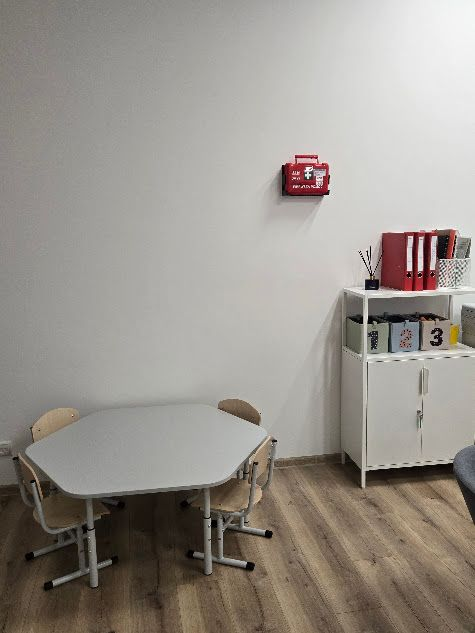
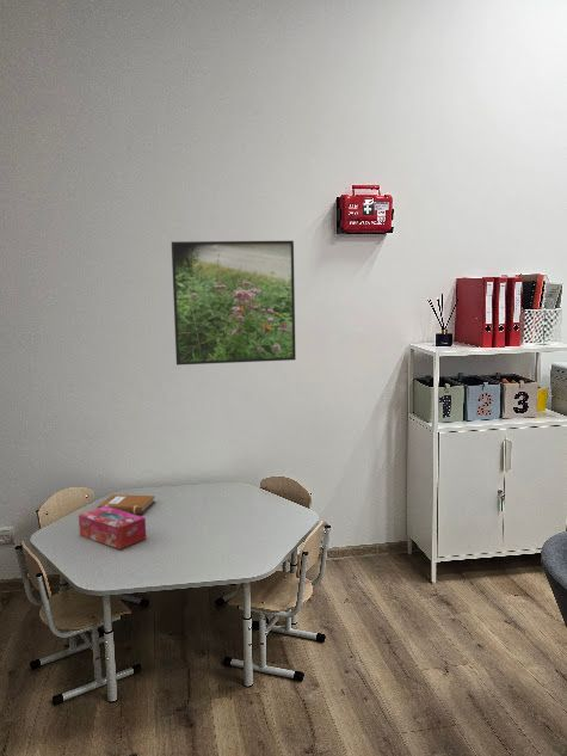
+ notebook (125, 504)
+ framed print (234, 302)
+ tissue box (112, 525)
